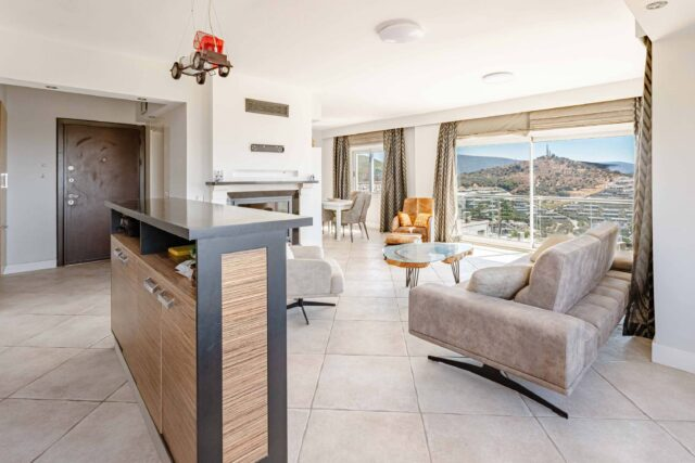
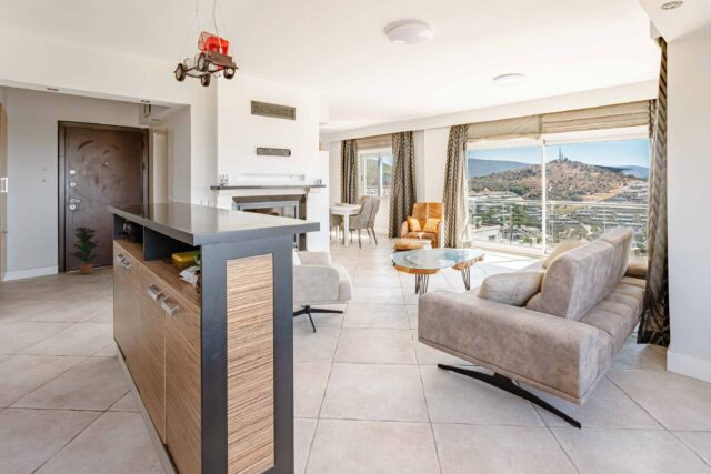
+ potted plant (83, 250)
